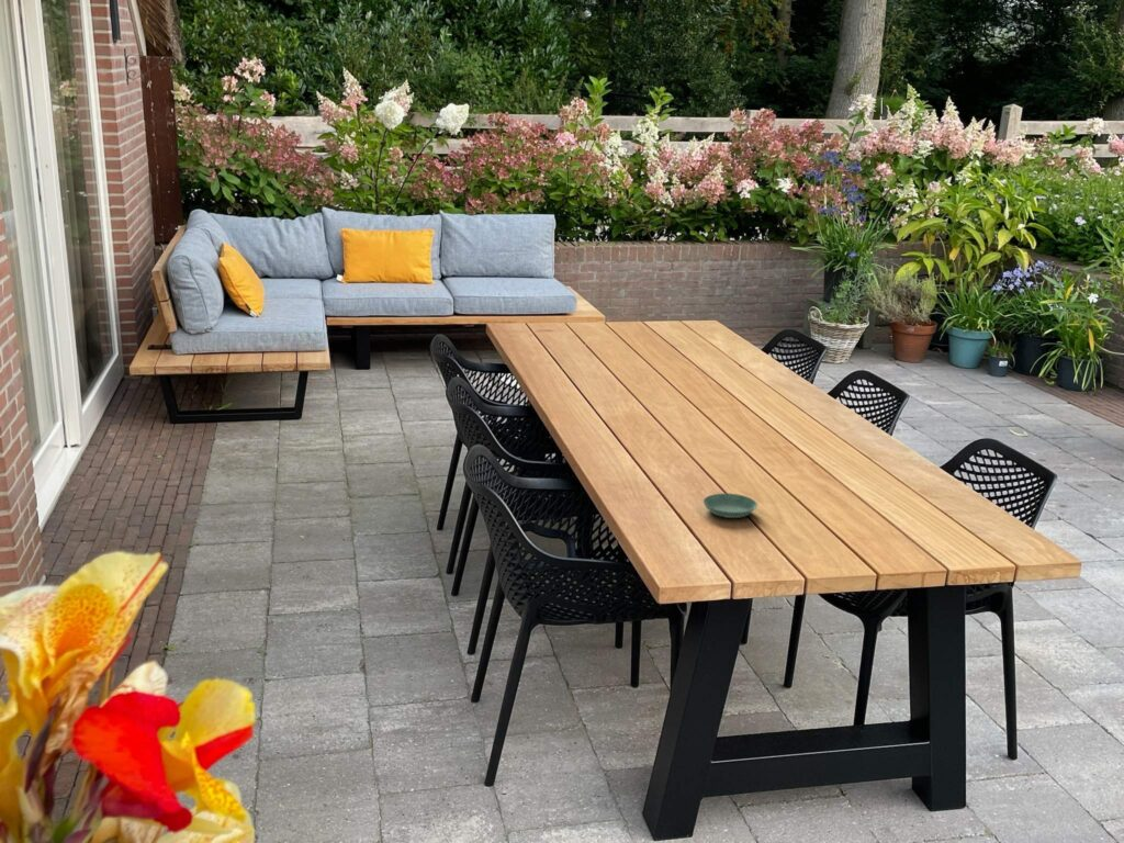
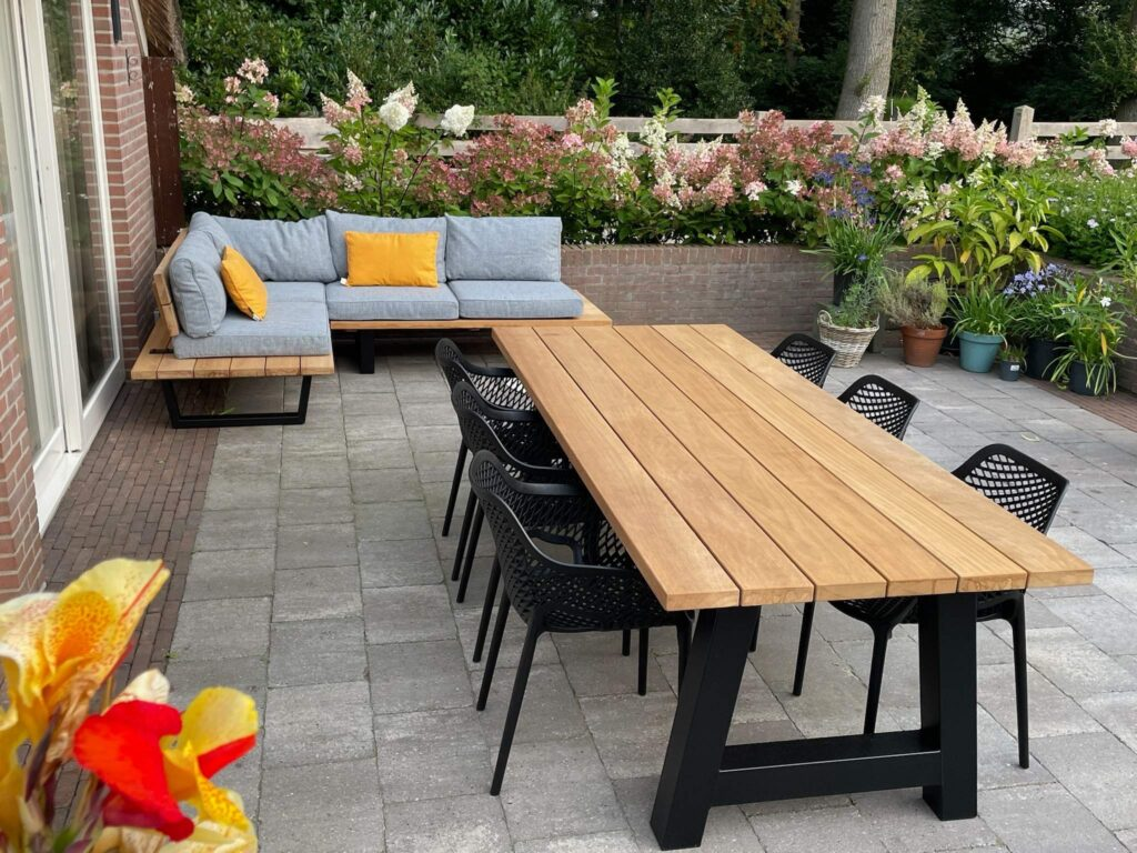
- saucer (729, 506)
